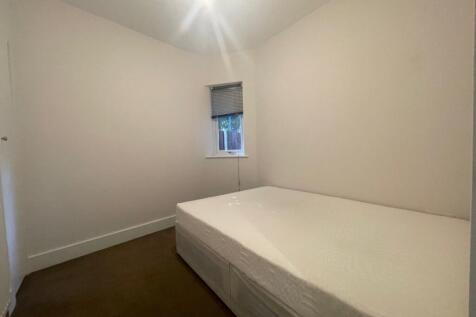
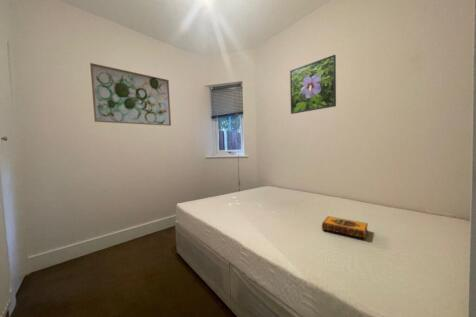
+ wall art (135, 98)
+ hardback book (344, 227)
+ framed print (311, 87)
